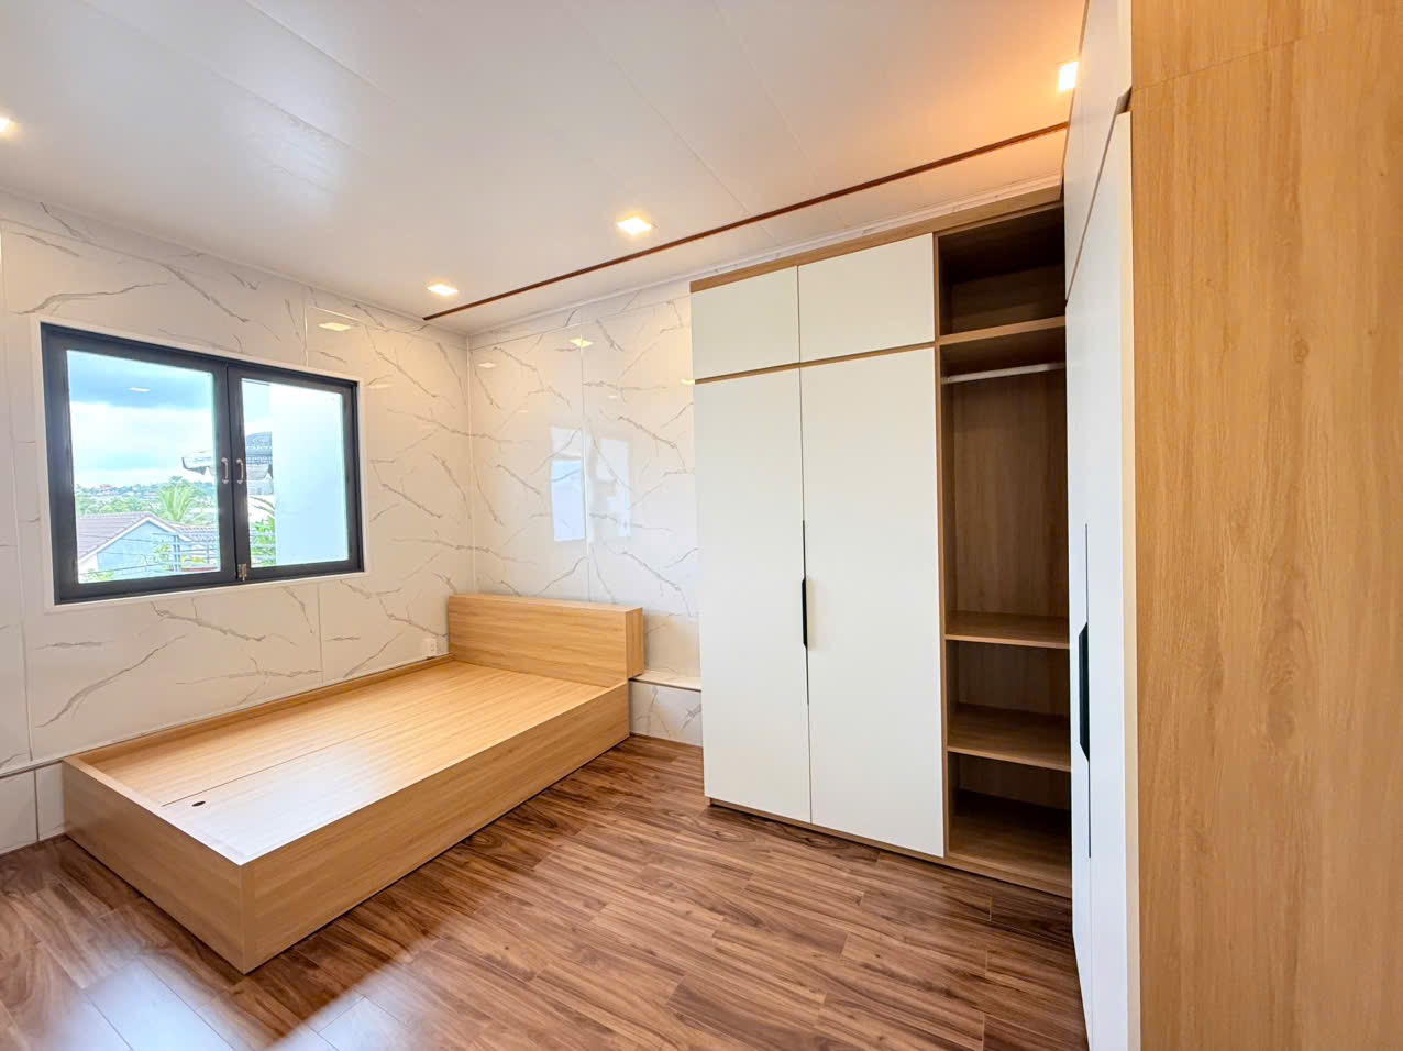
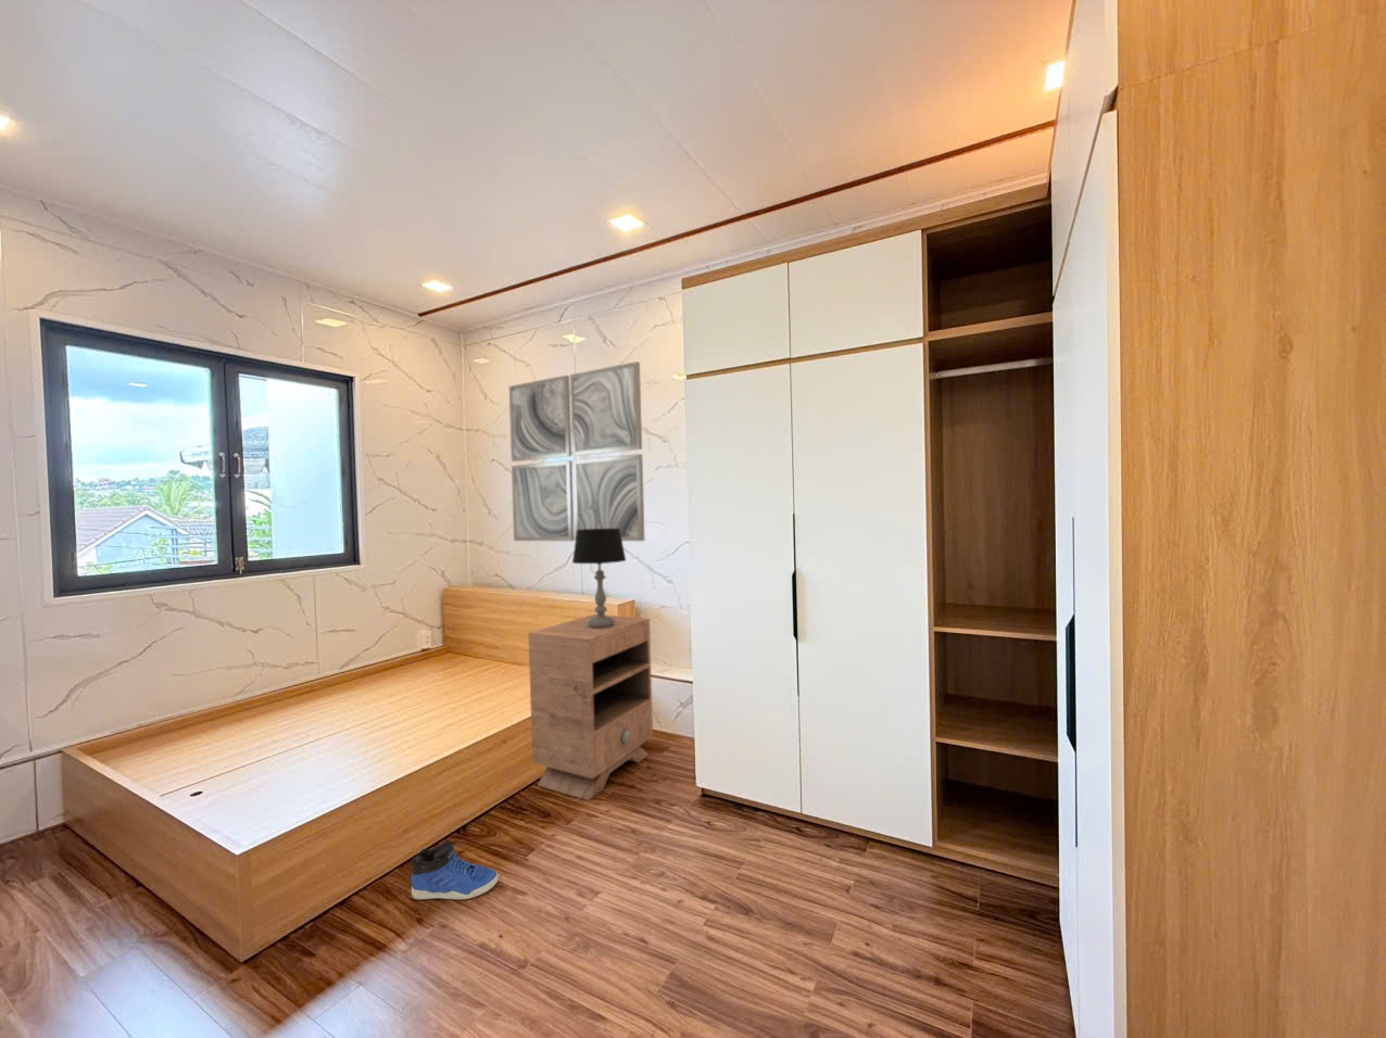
+ wall art (573, 460)
+ sneaker (454, 867)
+ table lamp (600, 577)
+ nightstand (595, 697)
